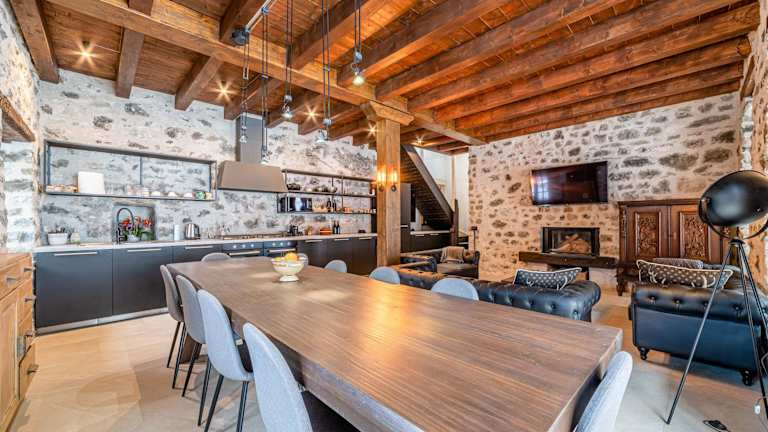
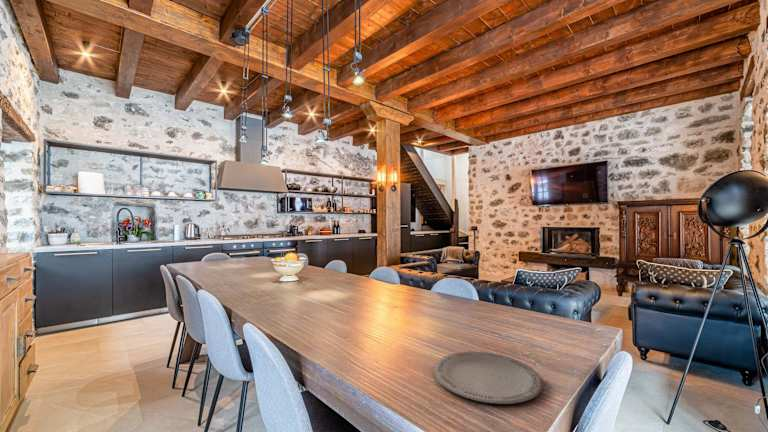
+ plate (485, 375)
